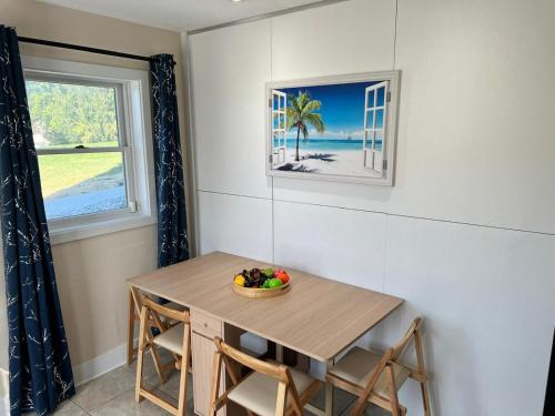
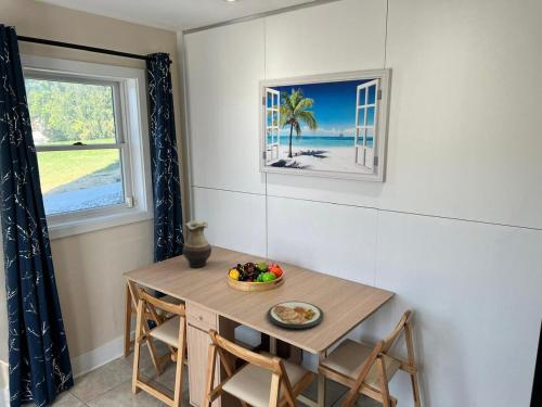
+ vase (196, 243)
+ dish (295, 311)
